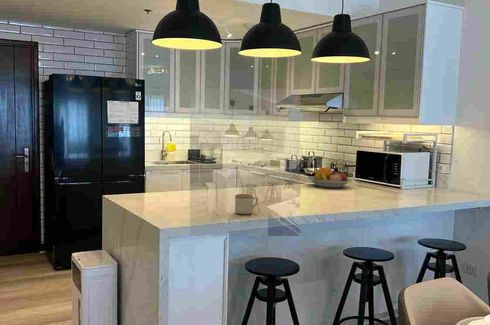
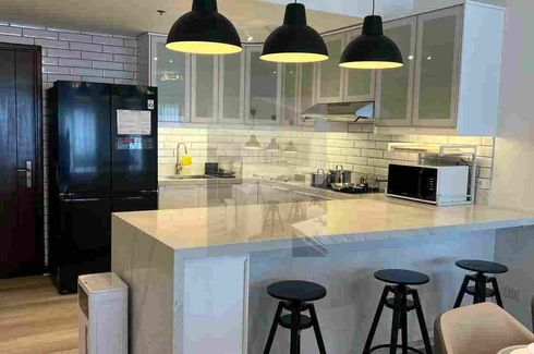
- fruit bowl (329, 177)
- mug (246, 203)
